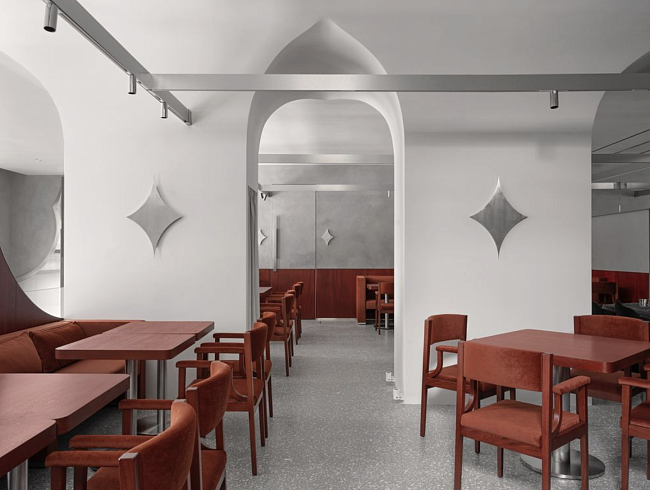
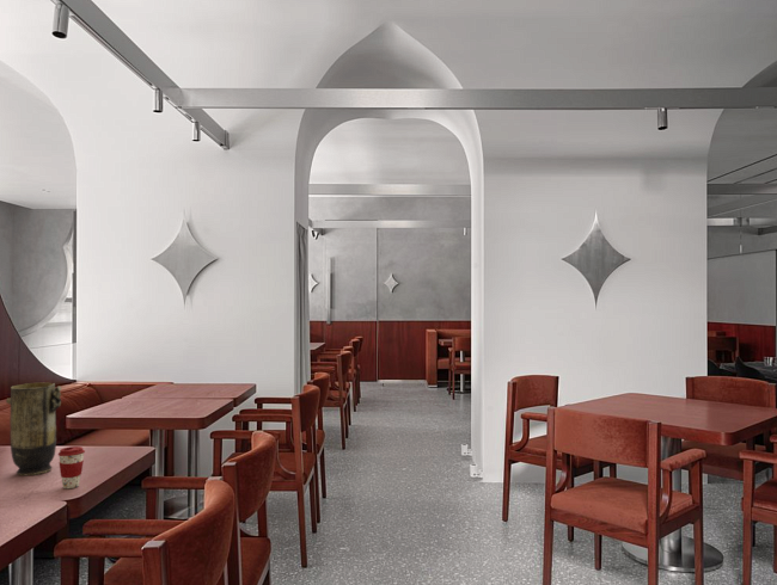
+ vase (35, 427)
+ coffee cup (71, 467)
